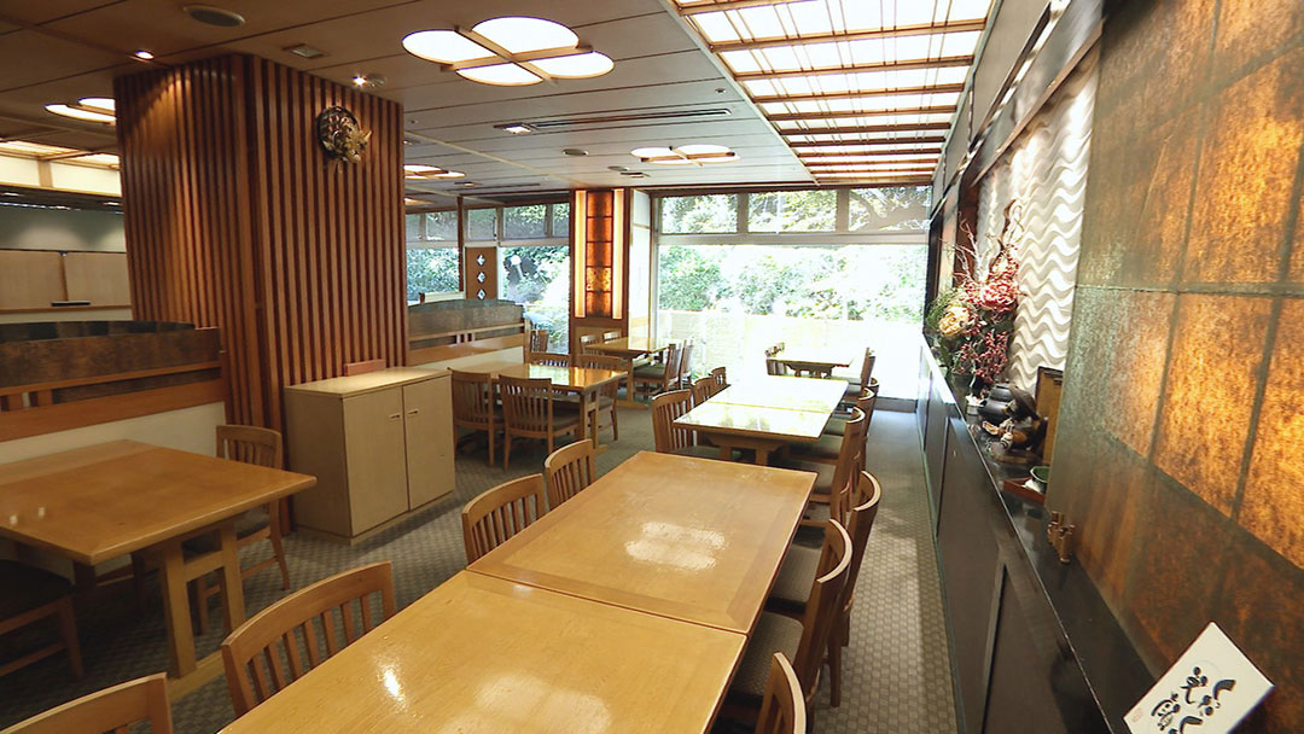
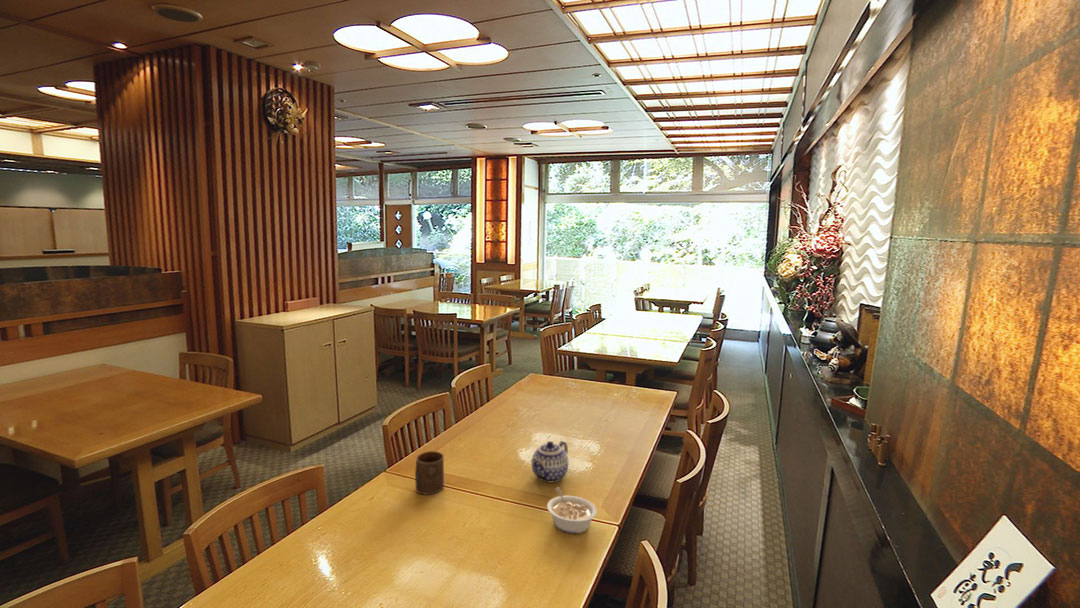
+ teapot (549, 459)
+ legume (569, 513)
+ cup (429, 472)
